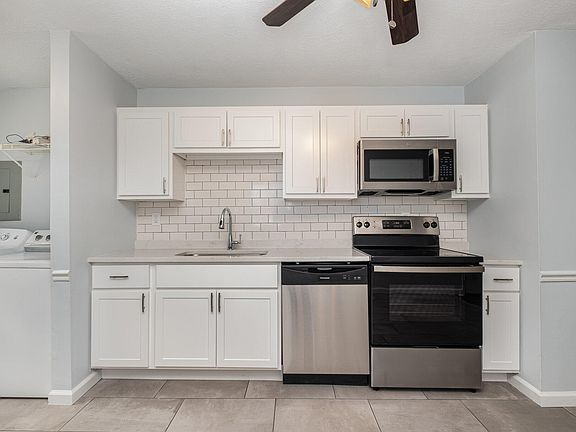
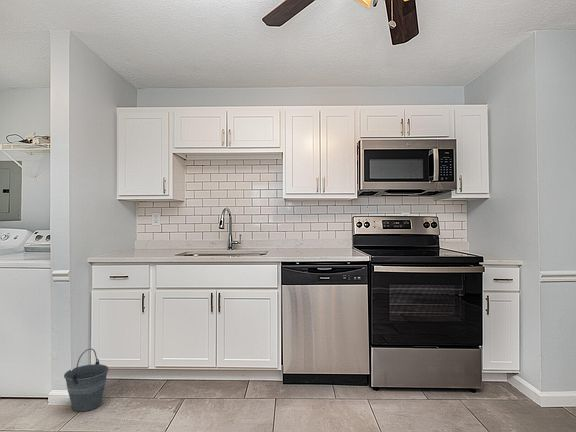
+ bucket (86, 377)
